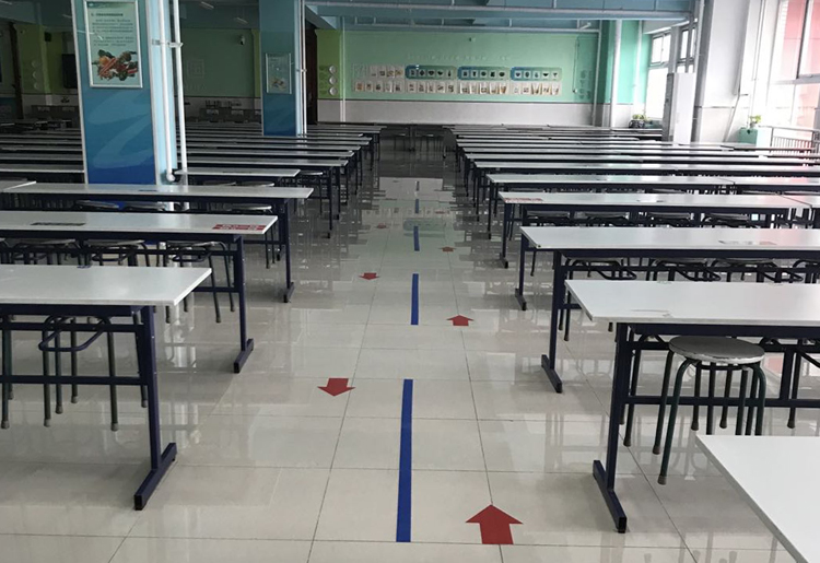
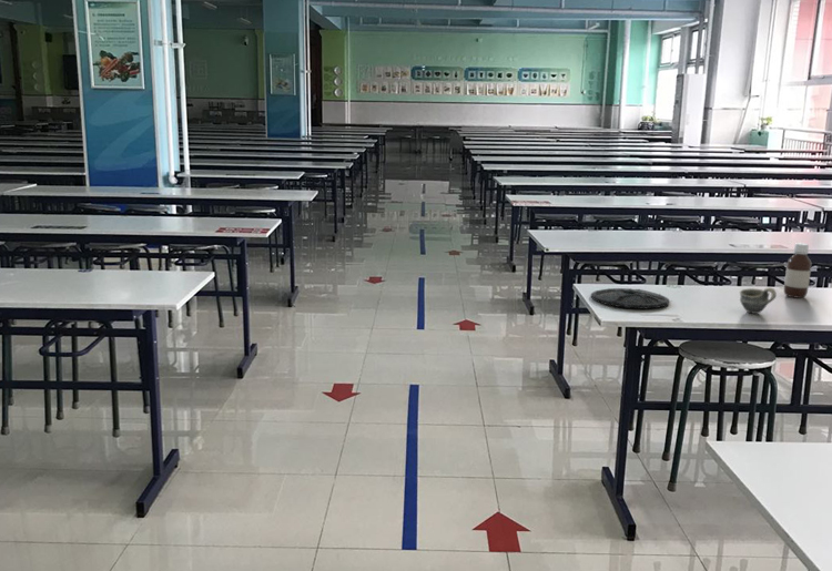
+ plate (629, 294)
+ bottle (798, 269)
+ cup (755, 298)
